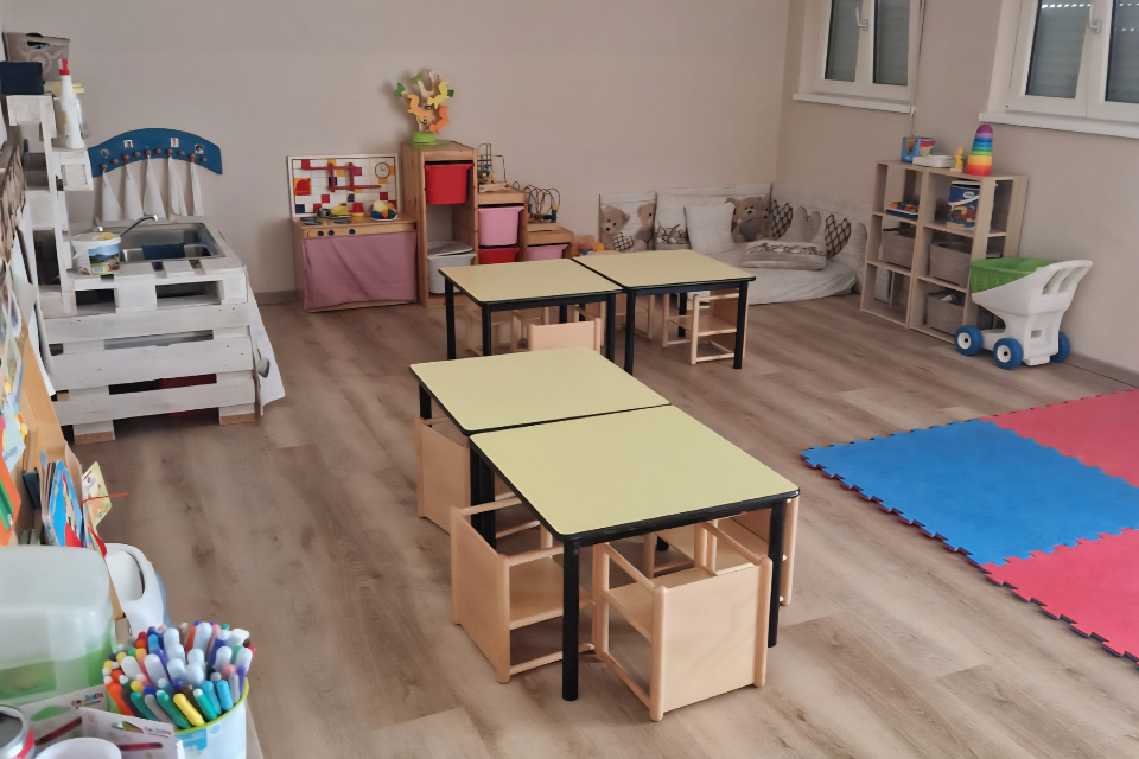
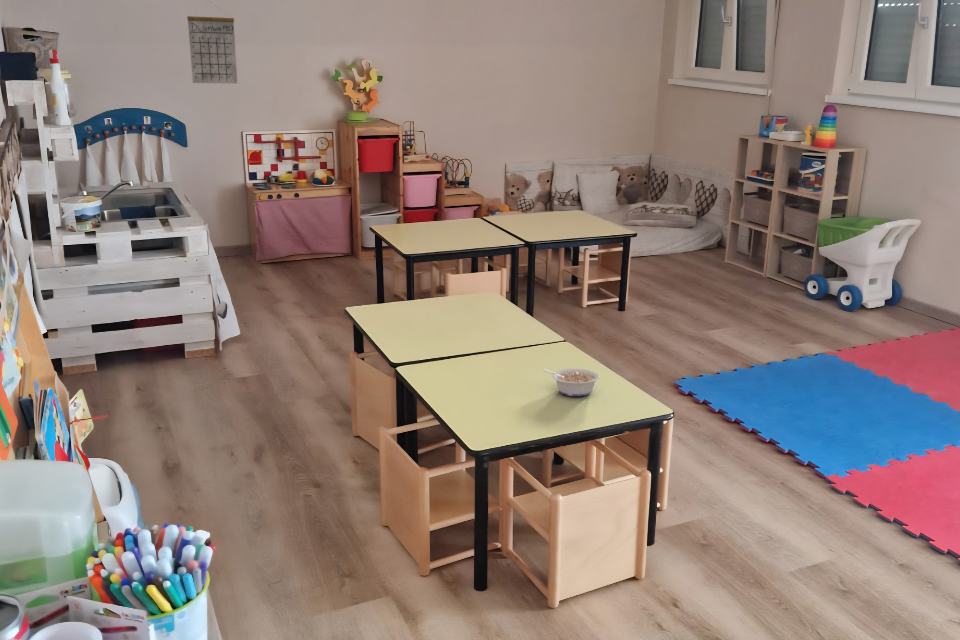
+ legume (573, 382)
+ calendar (212, 42)
